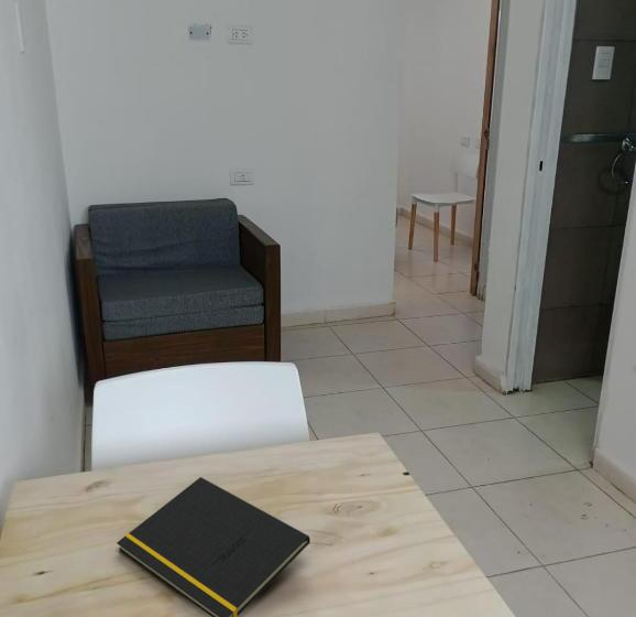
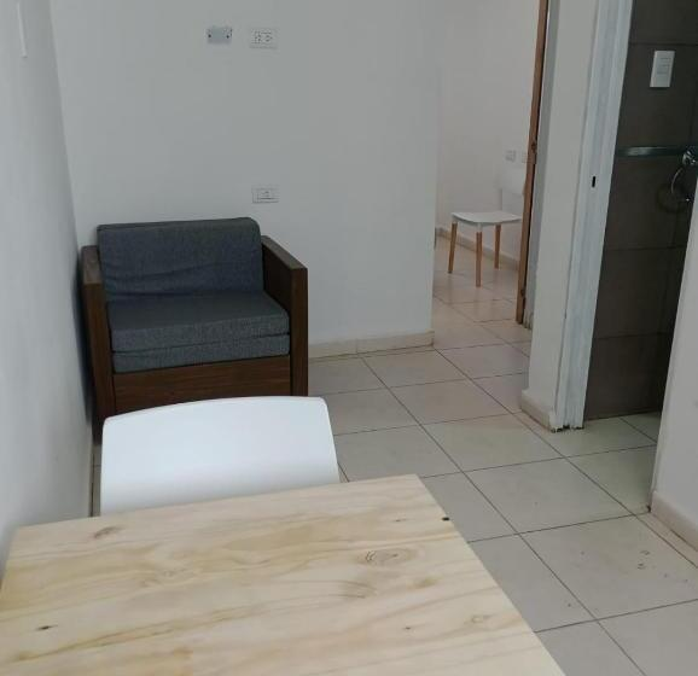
- notepad (211, 542)
